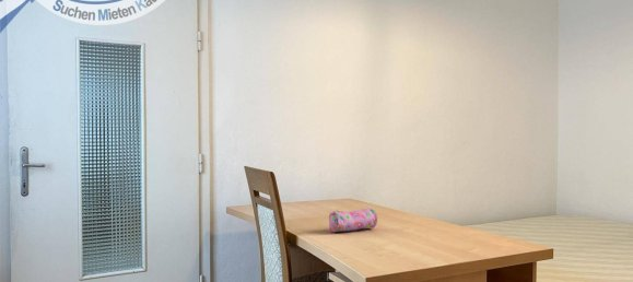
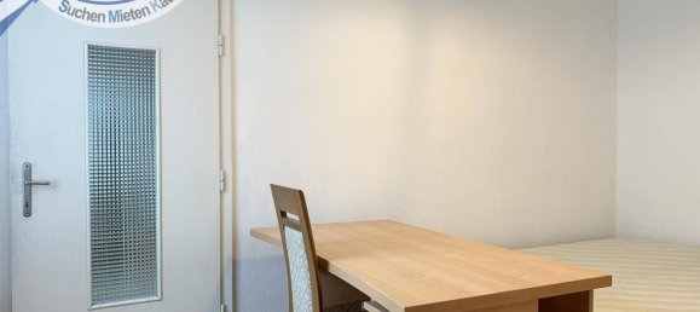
- pencil case (352, 220)
